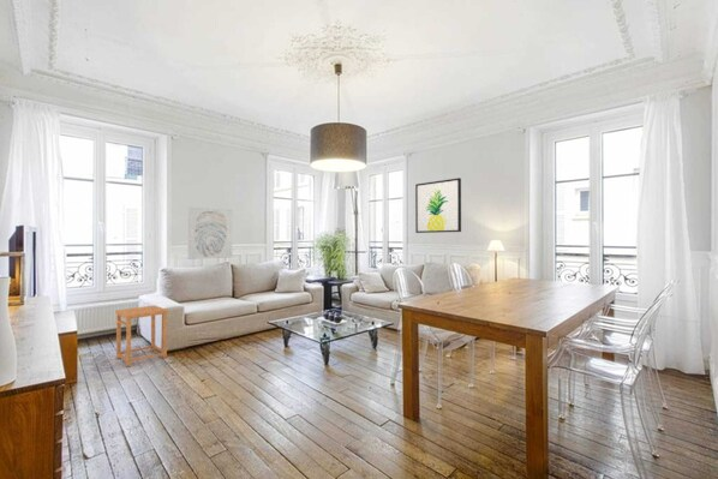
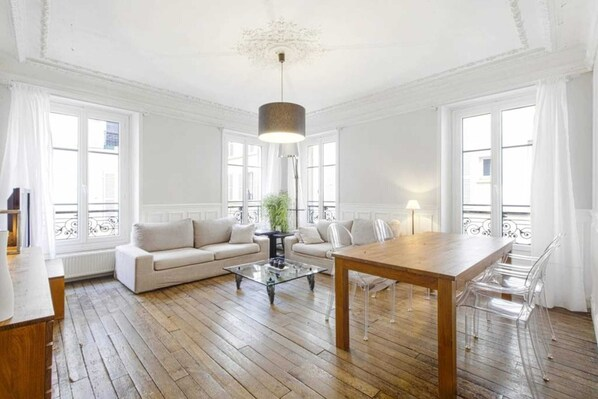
- wall art (210, 233)
- side table (151, 334)
- wall art (437, 206)
